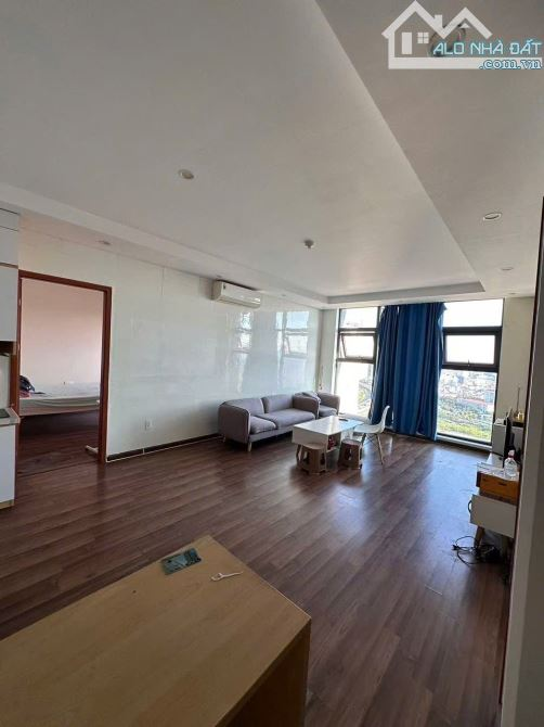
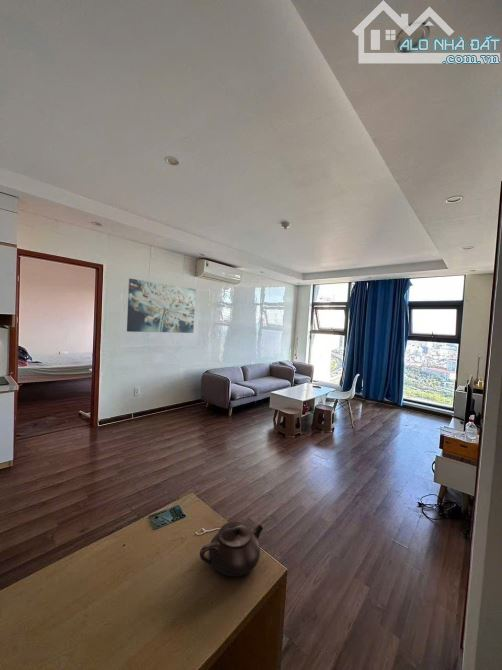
+ teapot (233, 542)
+ wall art (164, 308)
